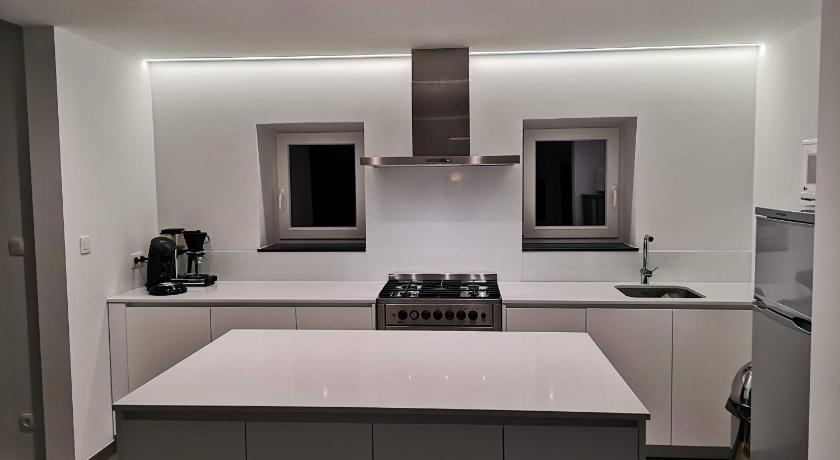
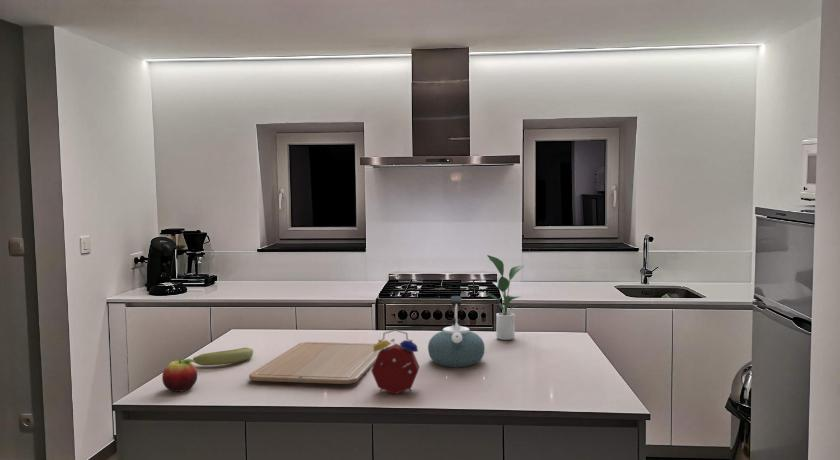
+ fruit (180, 374)
+ potted plant (505, 297)
+ kettle (456, 330)
+ banana (228, 352)
+ chopping board (324, 360)
+ alarm clock (395, 361)
